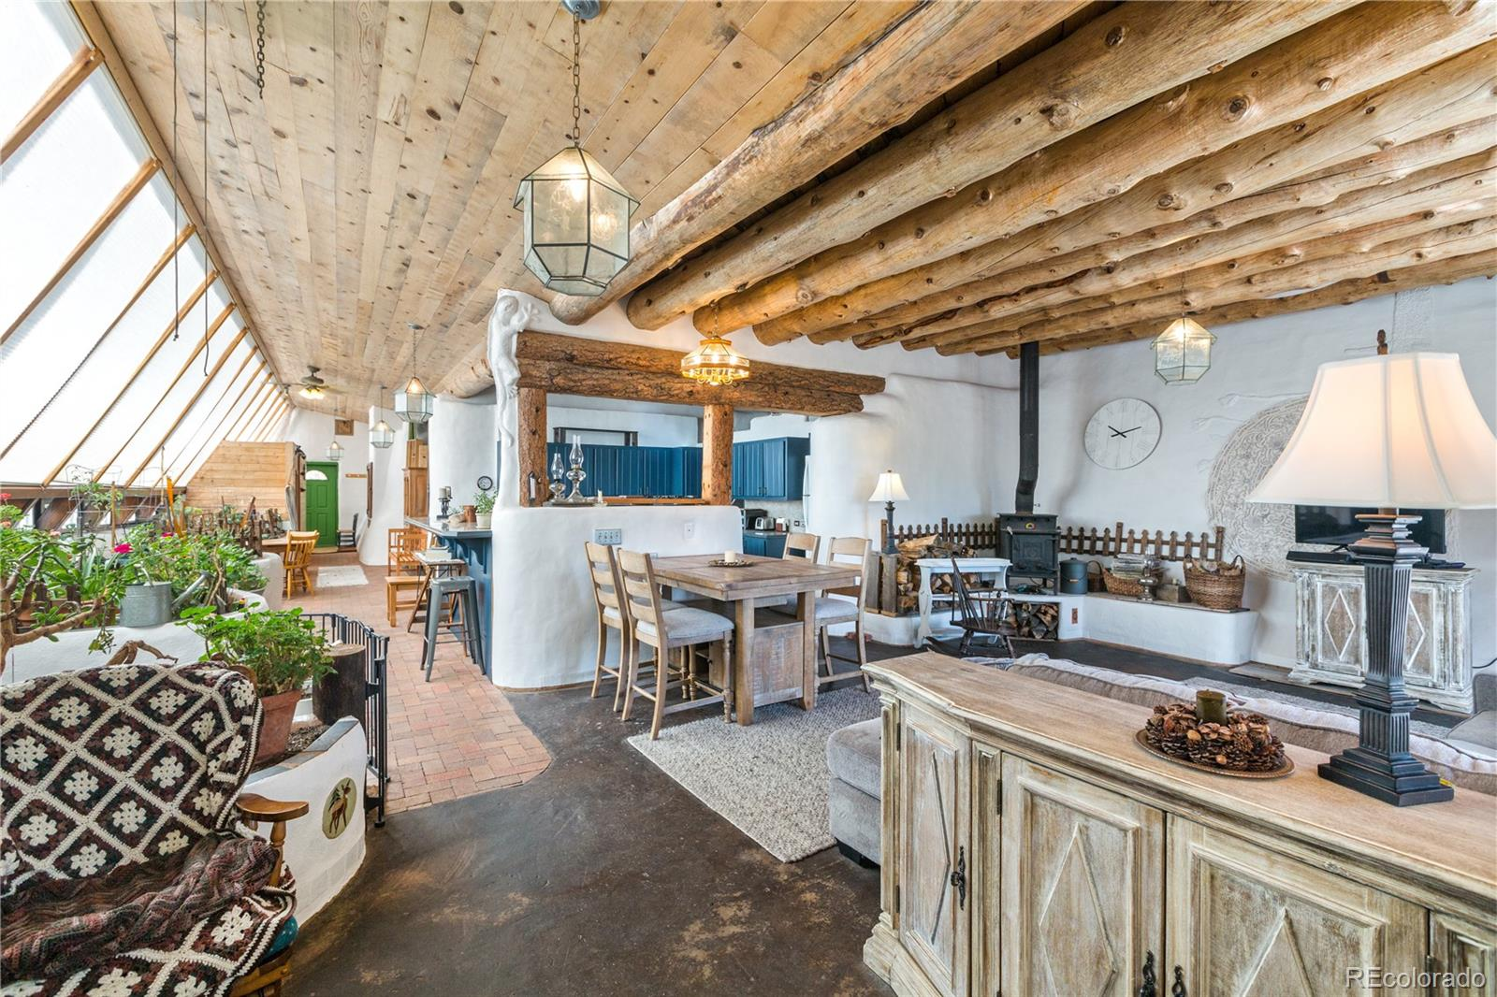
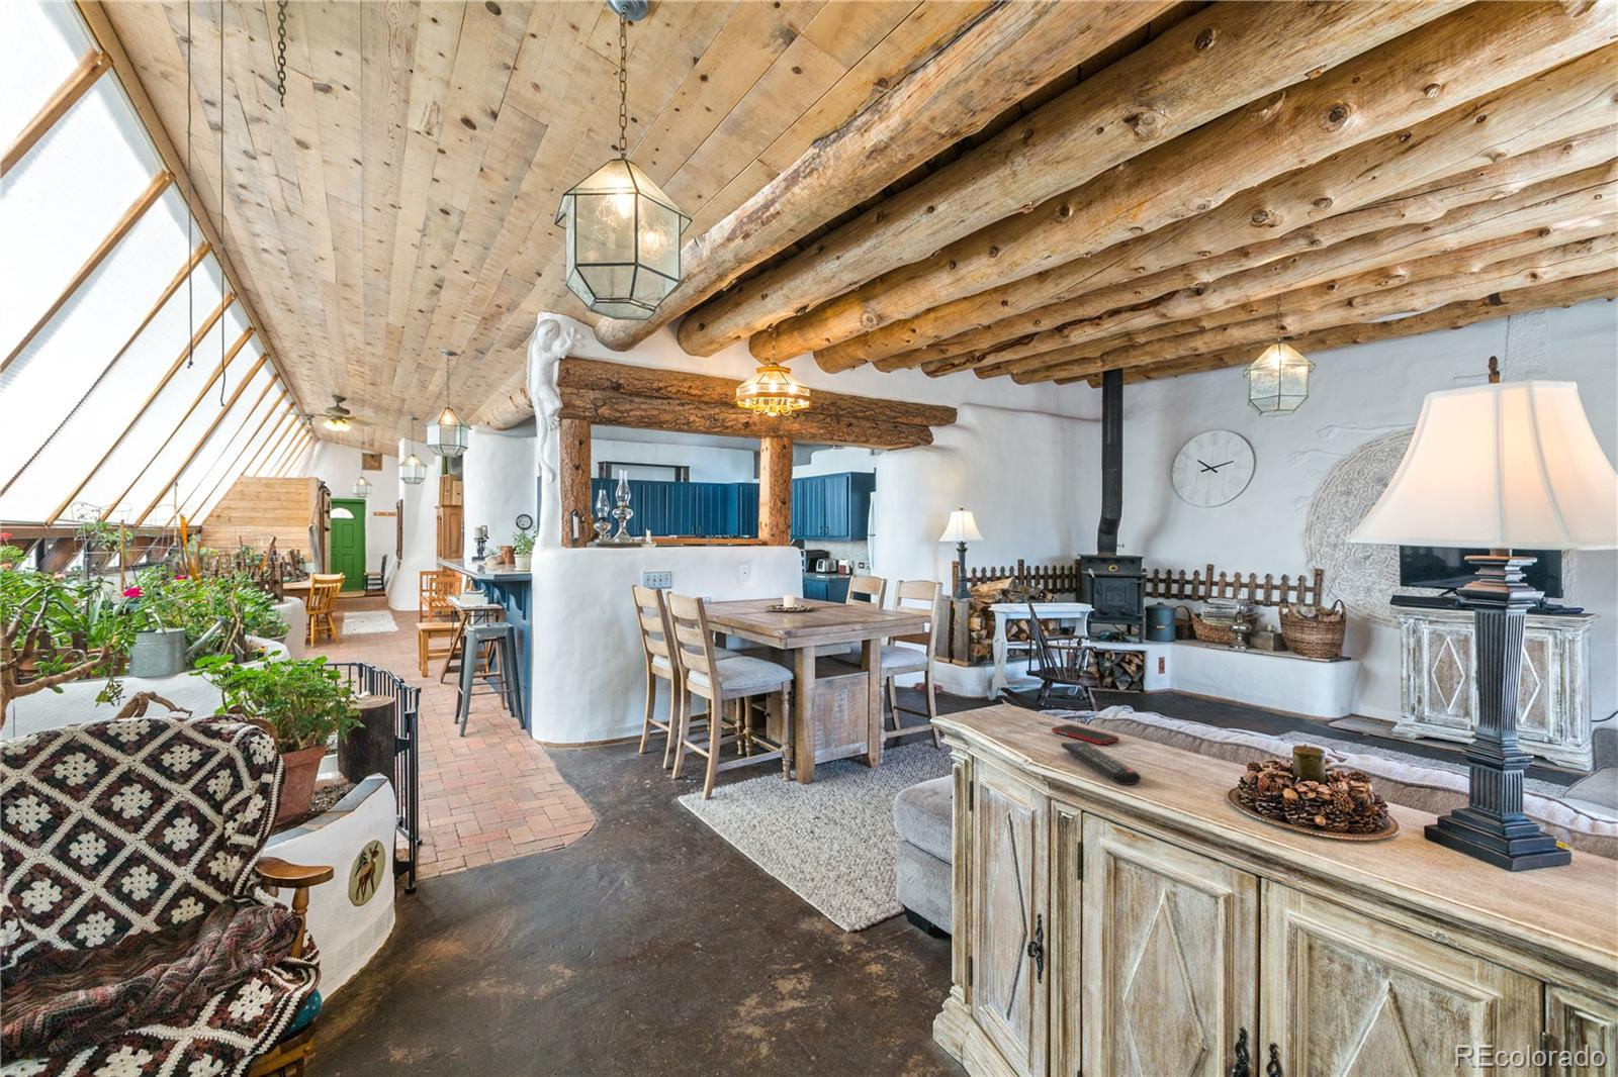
+ cell phone (1084, 733)
+ remote control (1097, 761)
